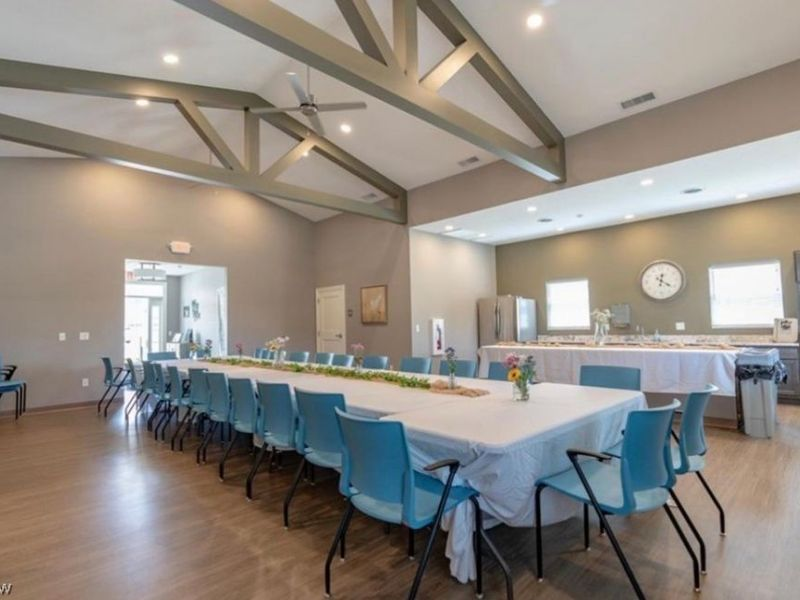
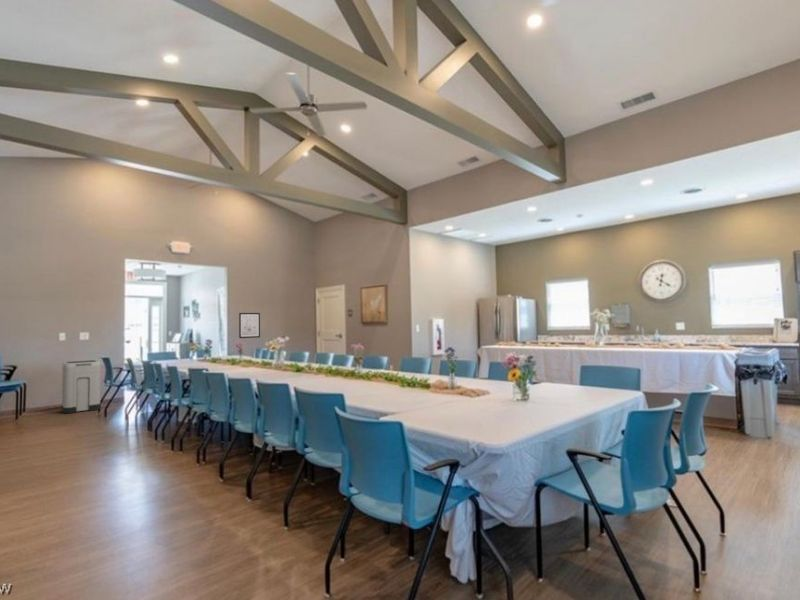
+ trash can (81, 385)
+ wall art (249, 325)
